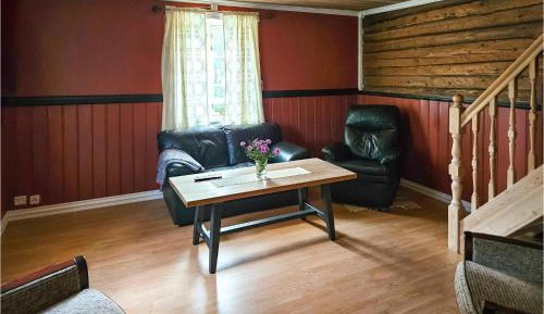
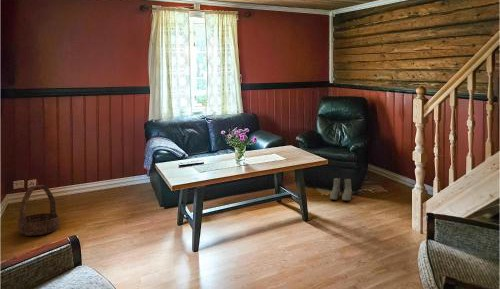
+ boots (339, 188)
+ basket (38, 214)
